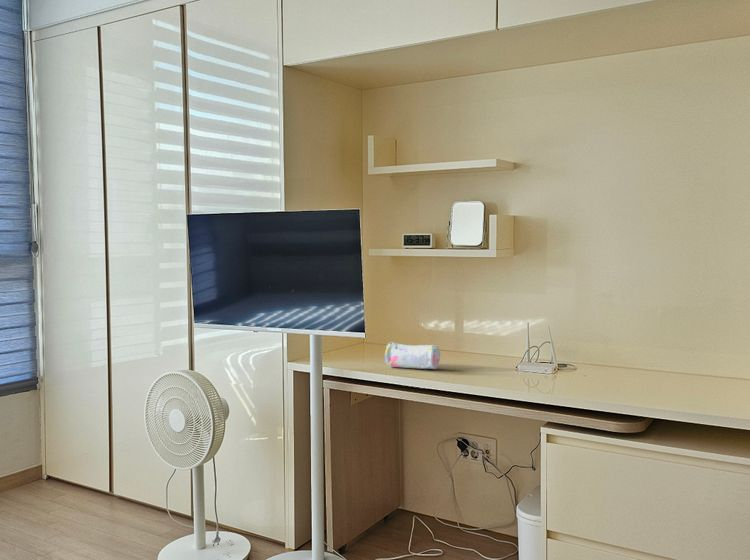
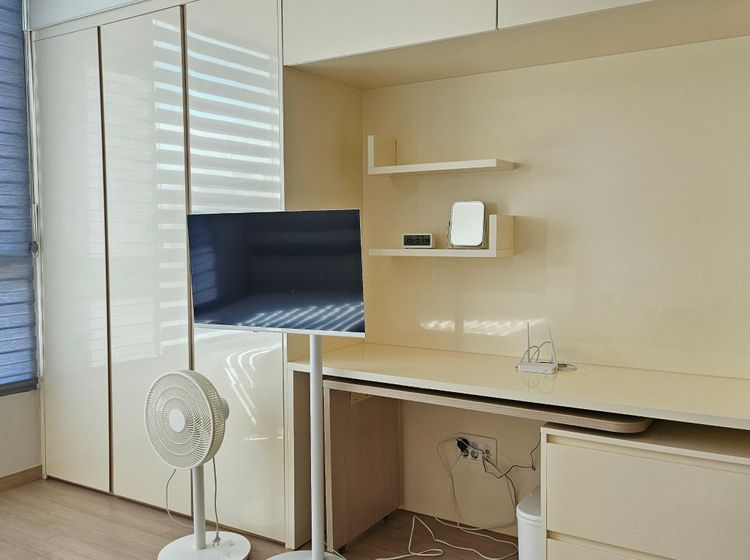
- pencil case (412, 355)
